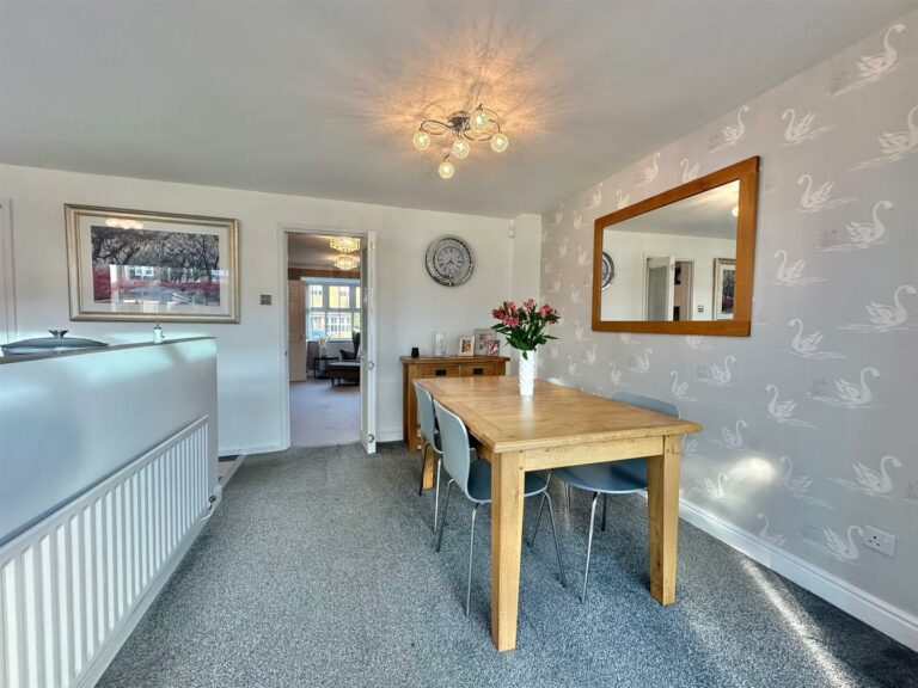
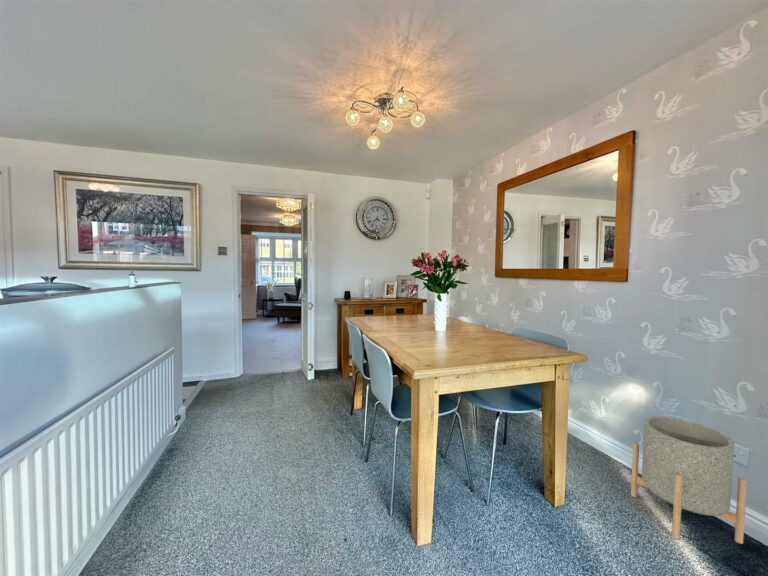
+ planter (683, 474)
